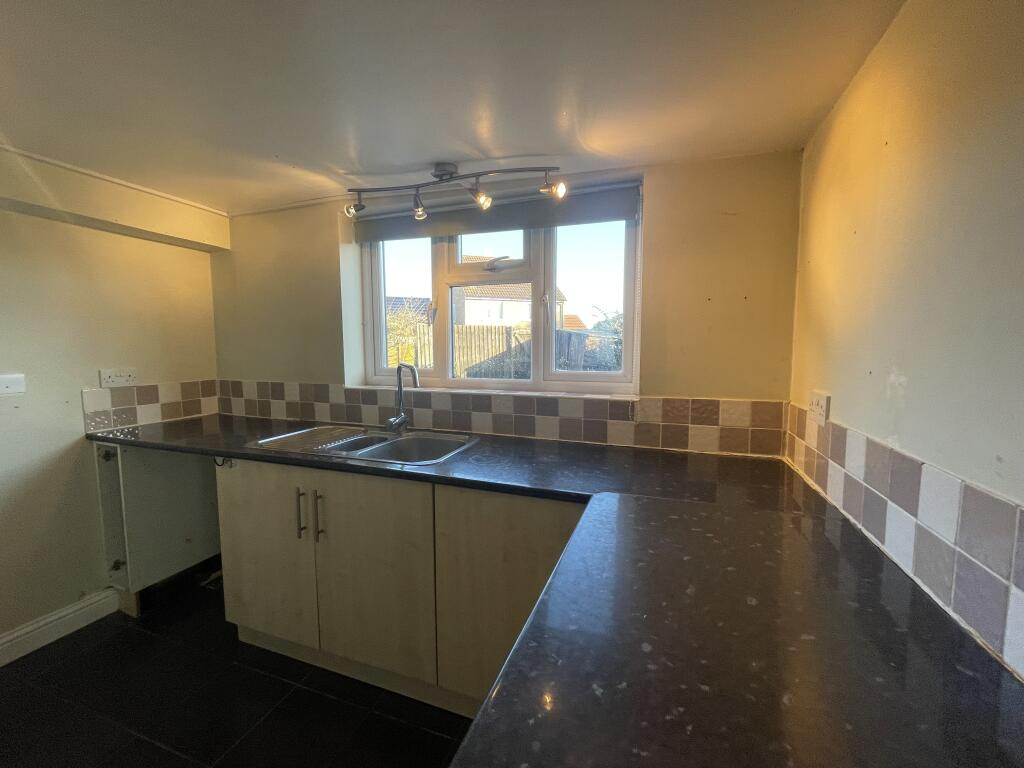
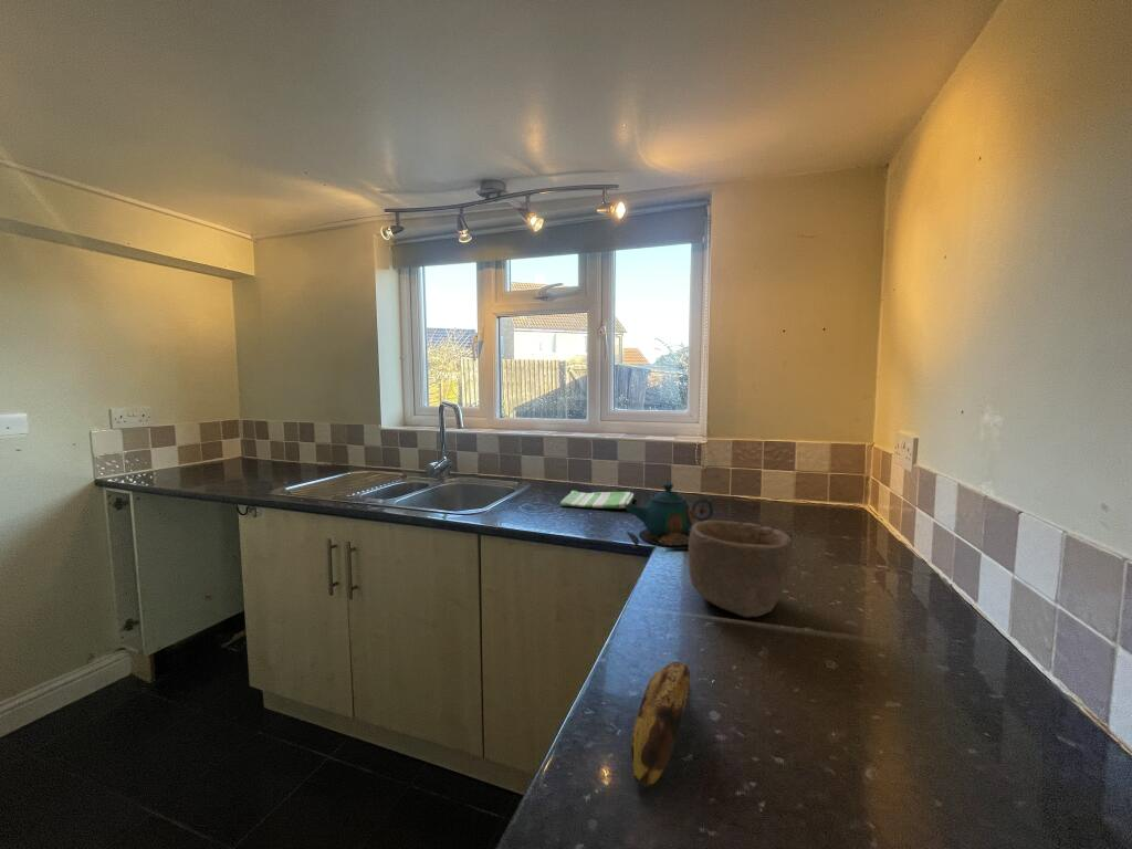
+ bowl (737, 567)
+ banana (662, 701)
+ dish towel (598, 499)
+ teapot (670, 510)
